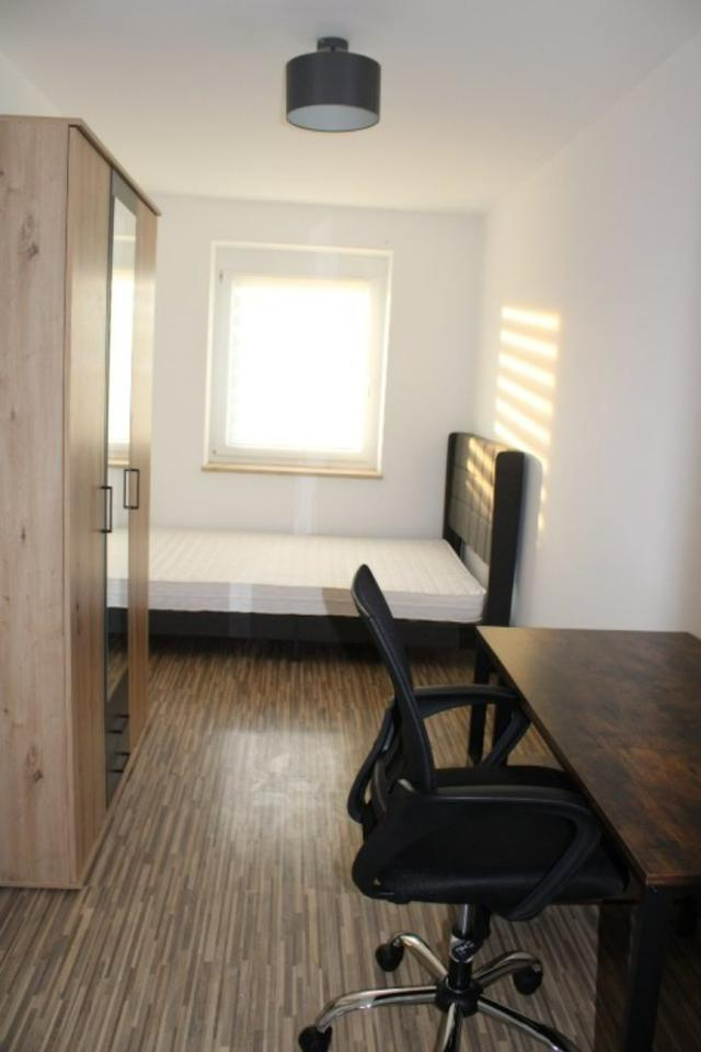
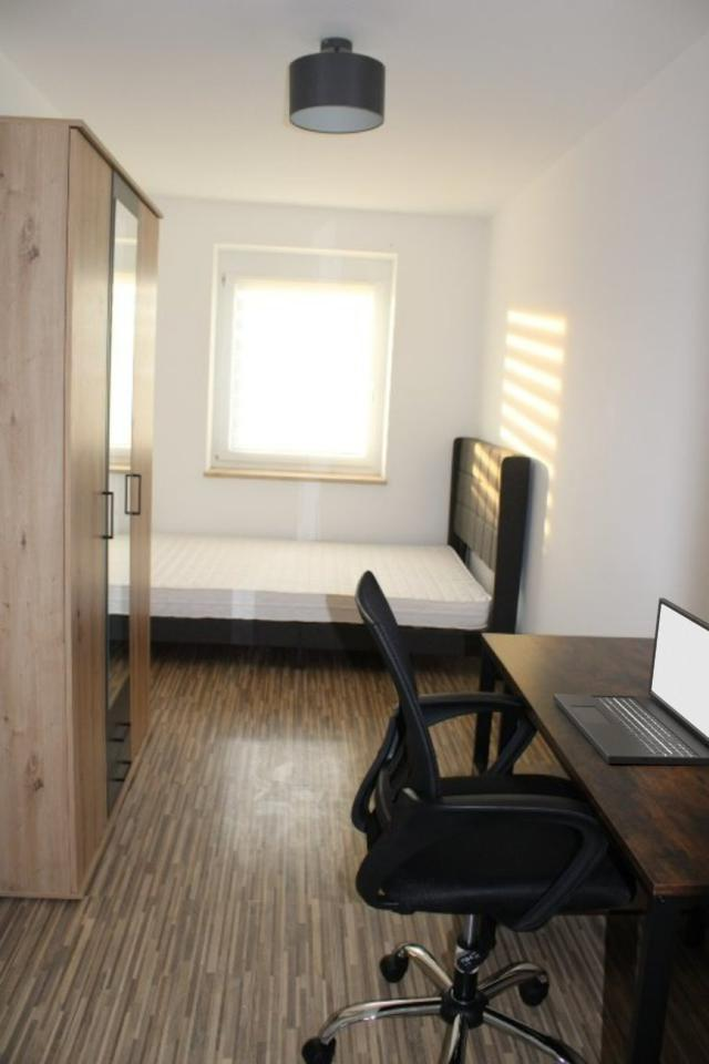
+ laptop (650, 673)
